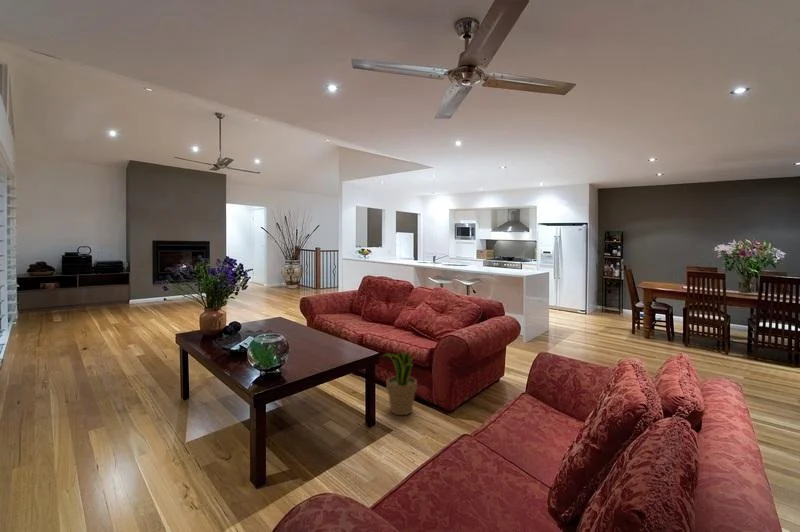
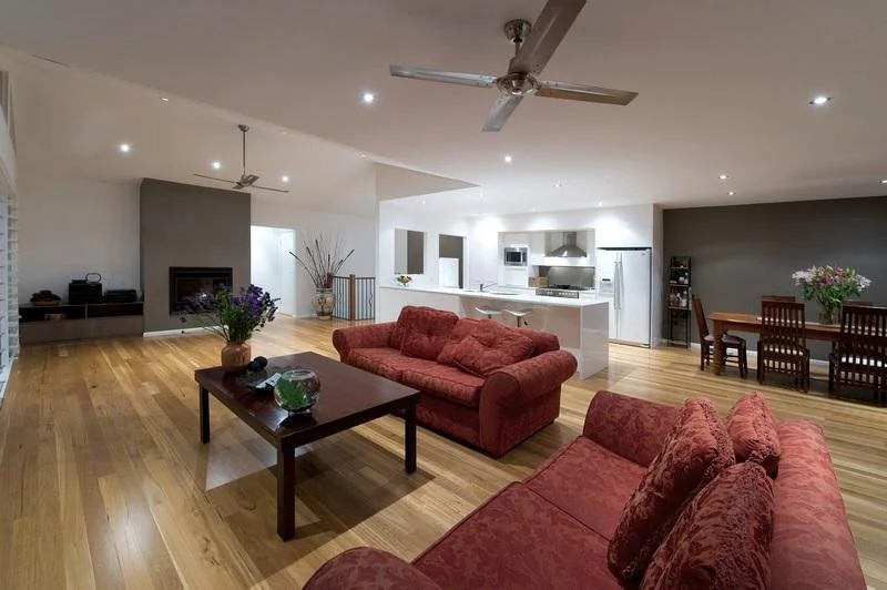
- potted plant (401, 380)
